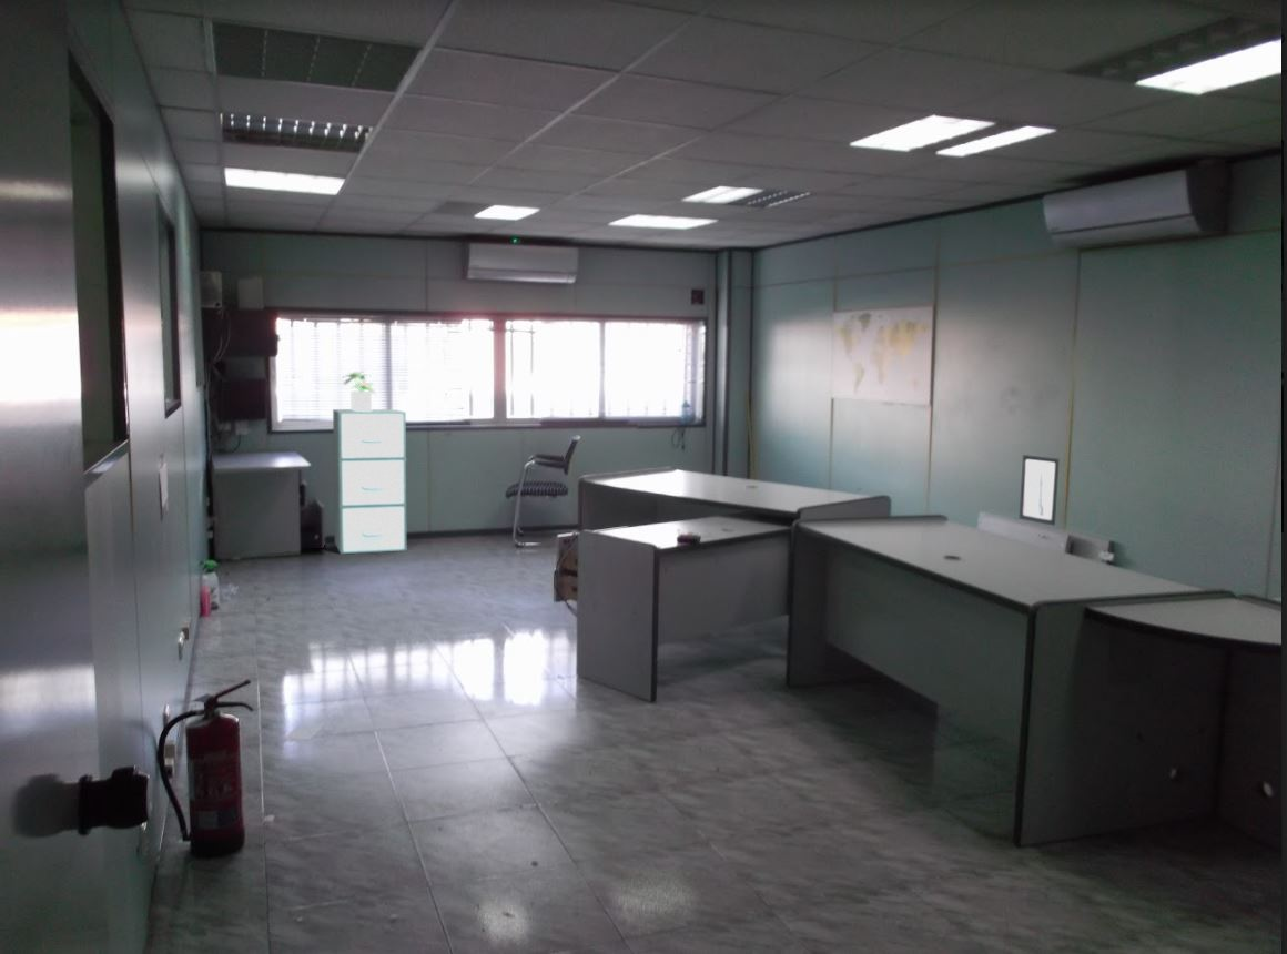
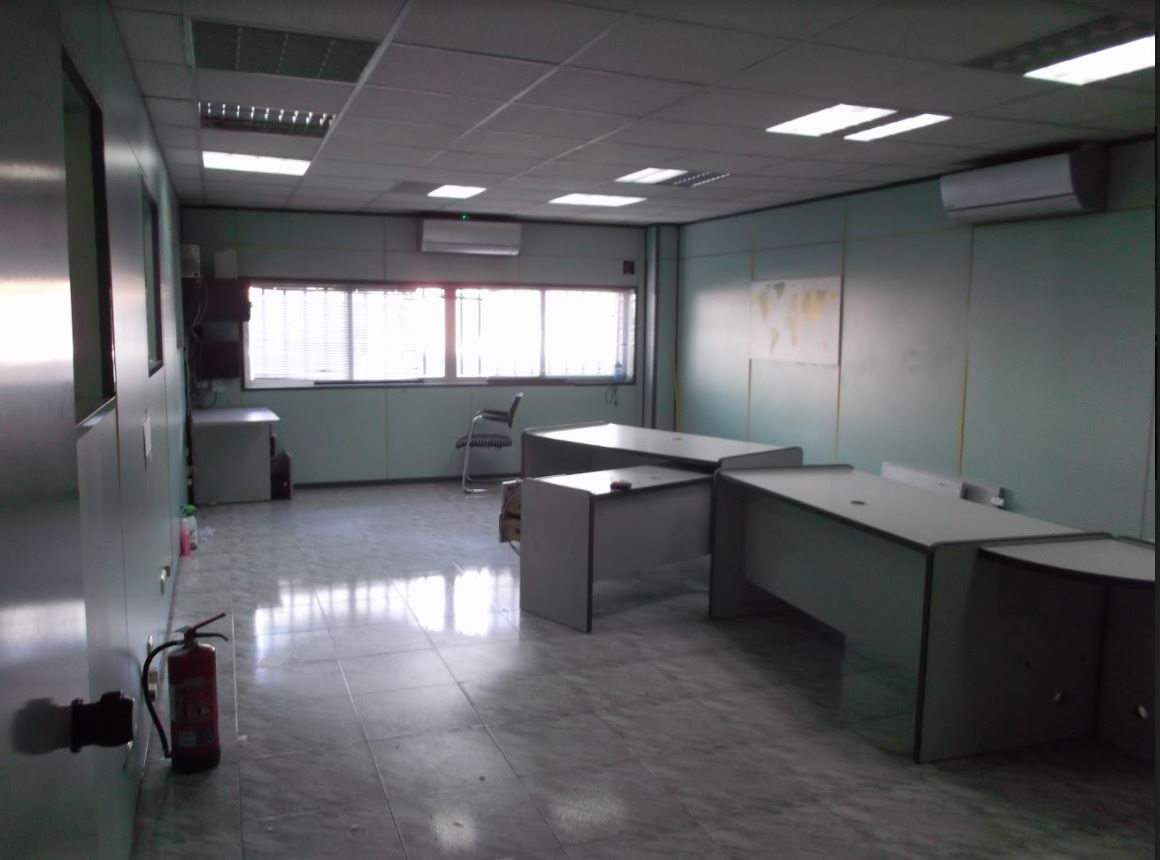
- wall art (1038, 489)
- filing cabinet (369, 479)
- potted plant (358, 389)
